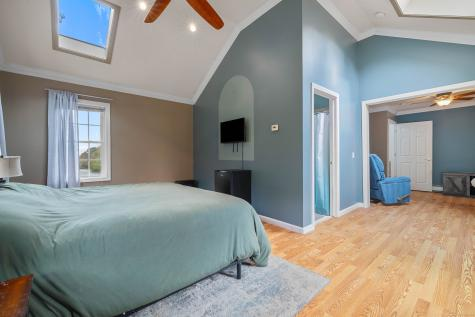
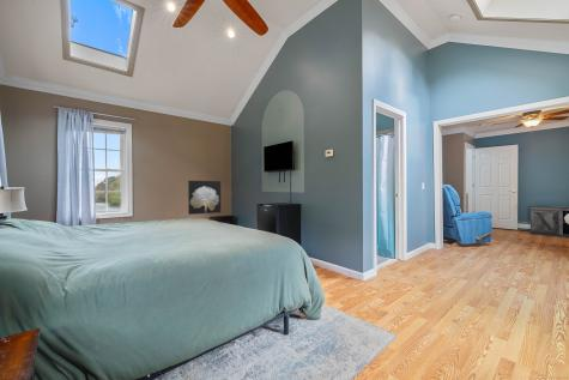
+ wall art (205, 197)
